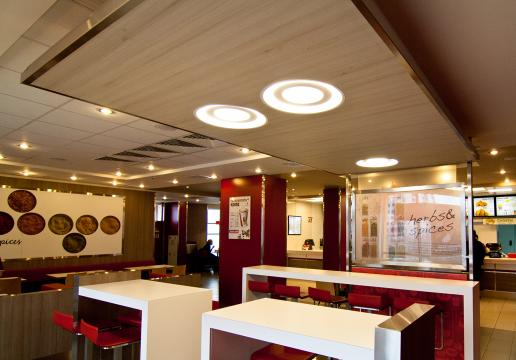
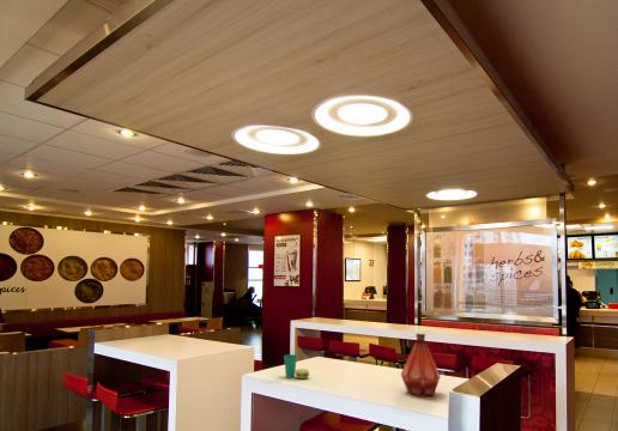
+ bottle (422, 363)
+ cup (295, 366)
